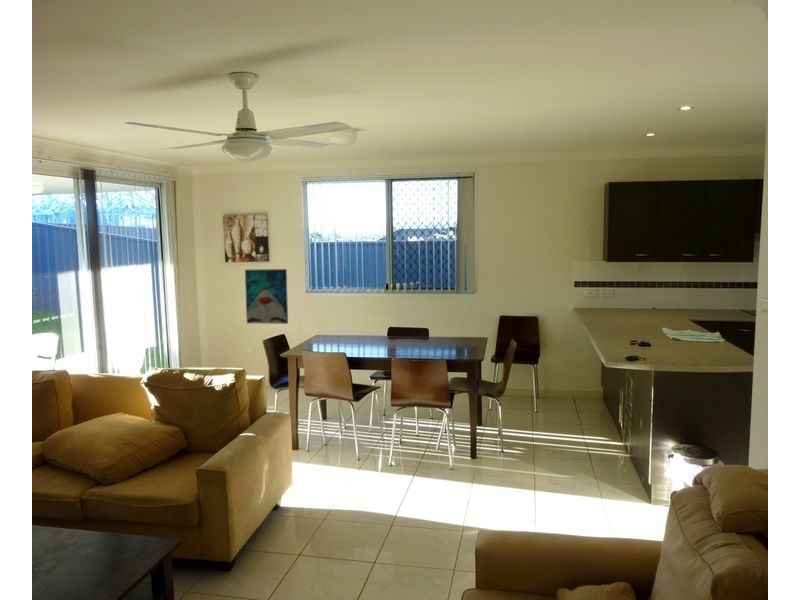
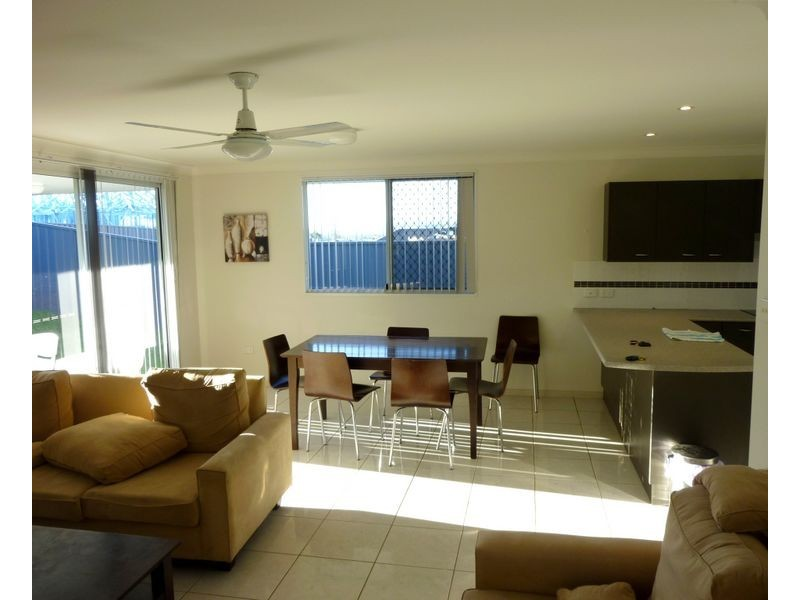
- wall art (266, 296)
